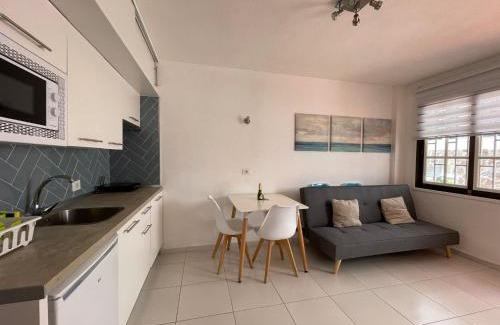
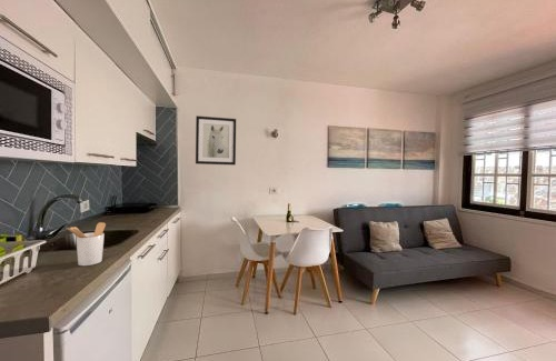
+ wall art (216, 141)
+ utensil holder (85, 243)
